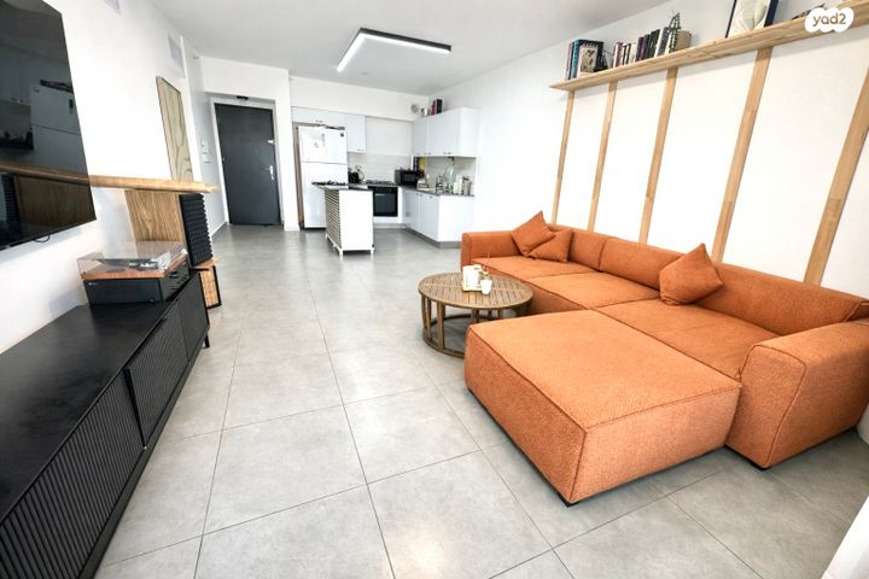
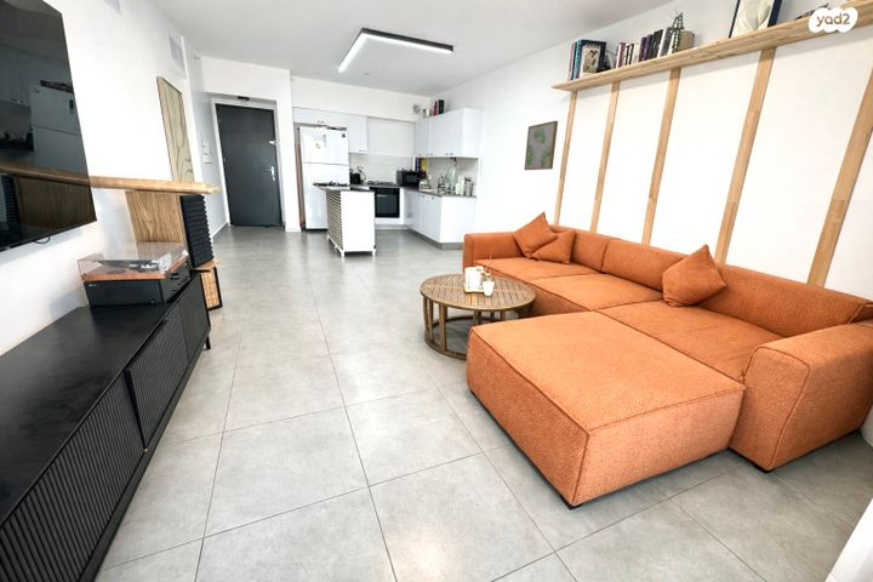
+ wall art (540, 147)
